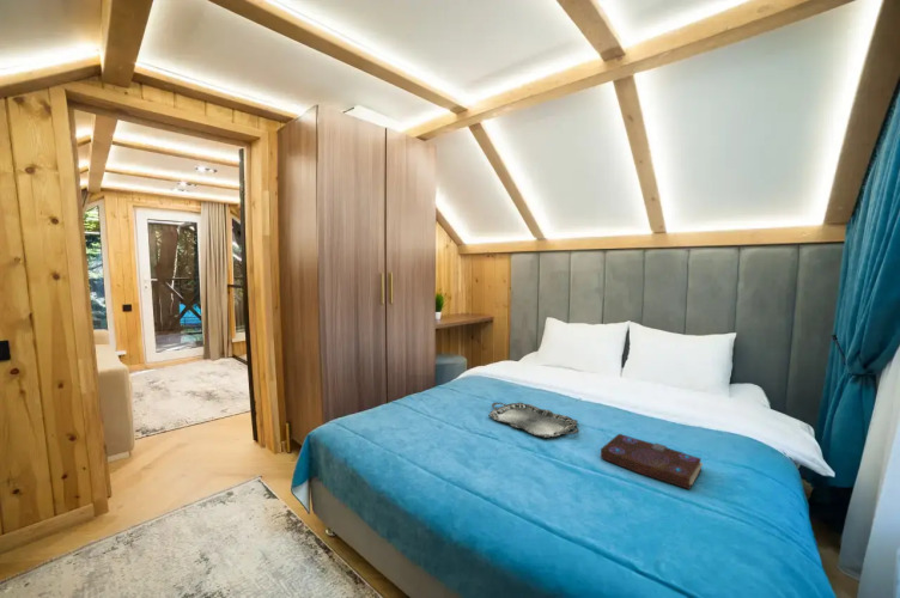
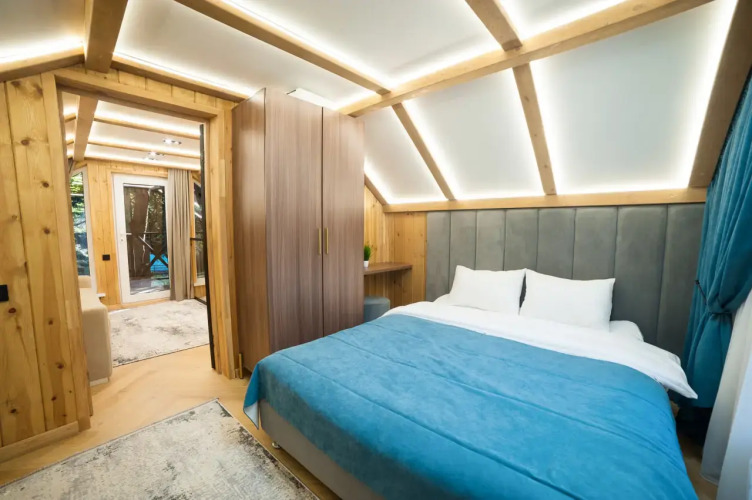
- book (649, 457)
- serving tray (531, 417)
